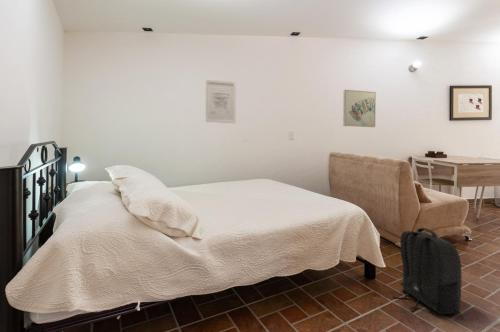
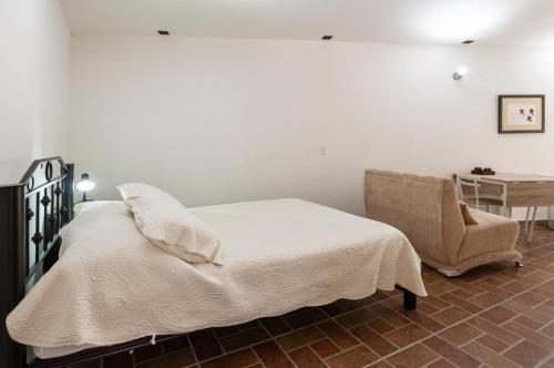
- wall art (359, 108)
- backpack (424, 265)
- wall art (220, 101)
